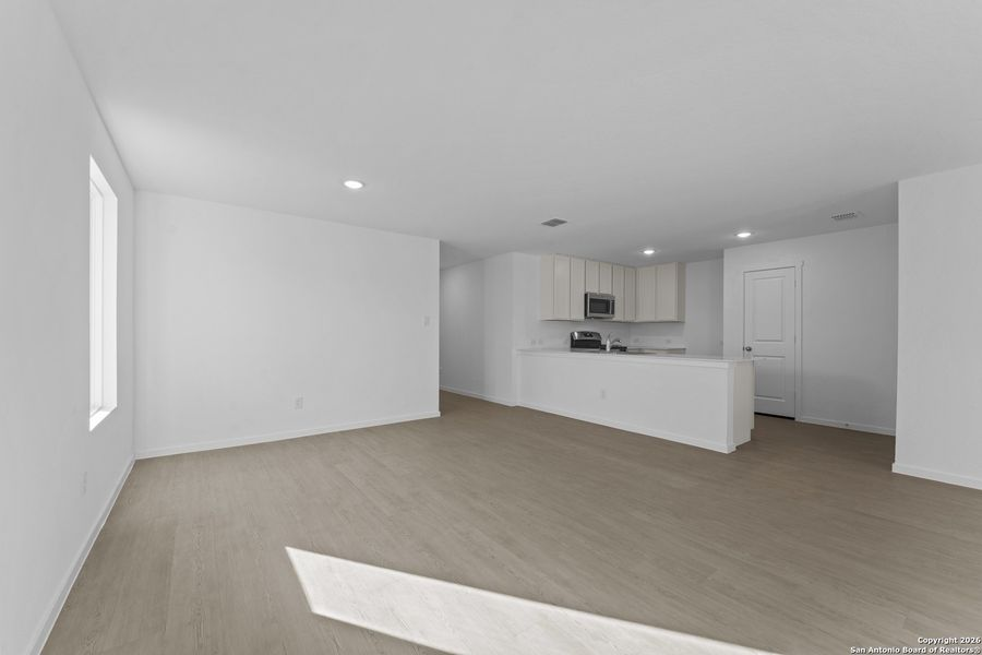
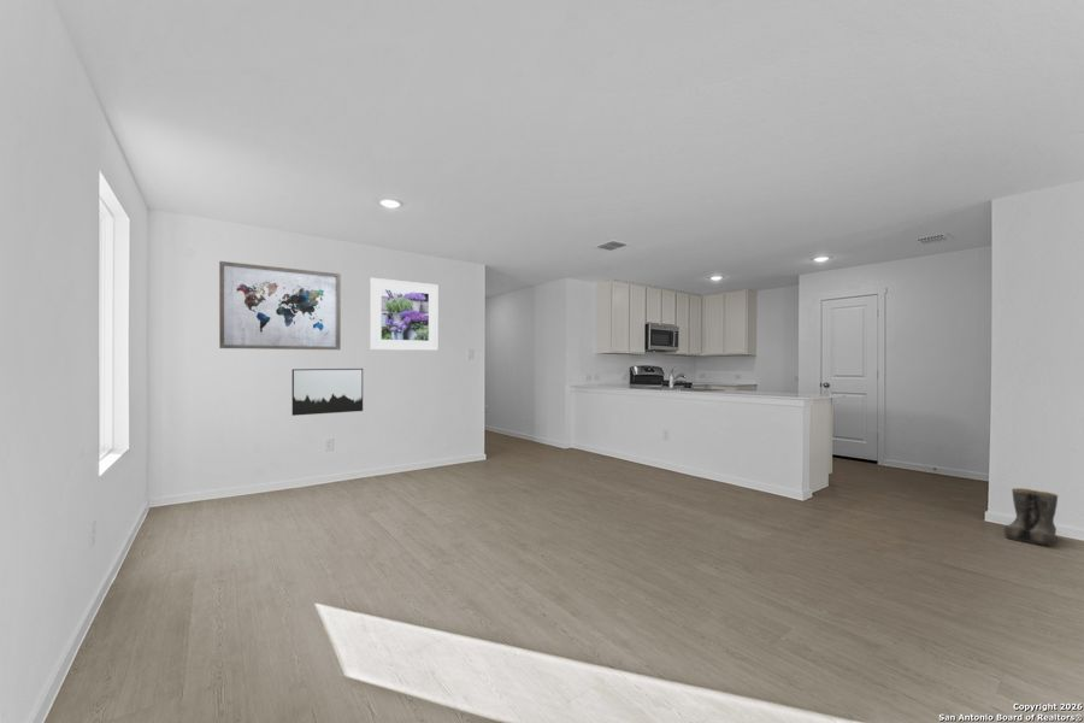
+ wall art (329, 390)
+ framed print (405, 316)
+ wall art (283, 308)
+ boots (1031, 515)
